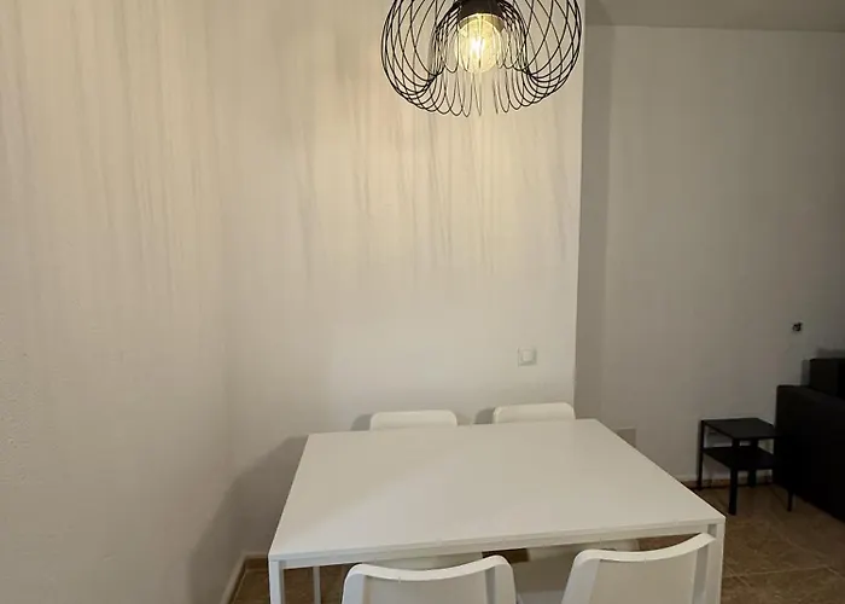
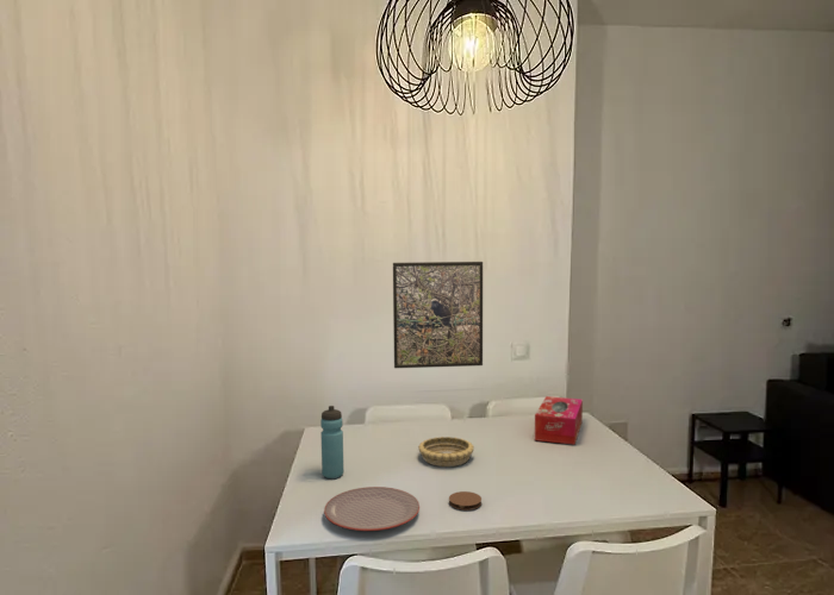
+ plate (372, 509)
+ decorative bowl (446, 450)
+ water bottle (331, 440)
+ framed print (437, 314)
+ tissue box (559, 419)
+ coaster (465, 500)
